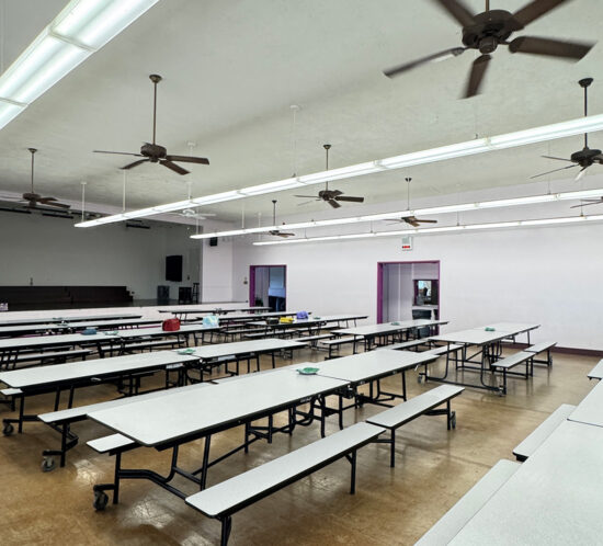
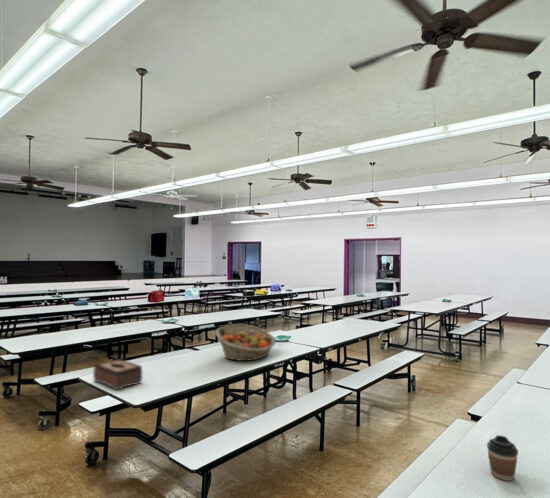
+ coffee cup (502, 457)
+ fruit basket (245, 341)
+ tissue box (117, 373)
